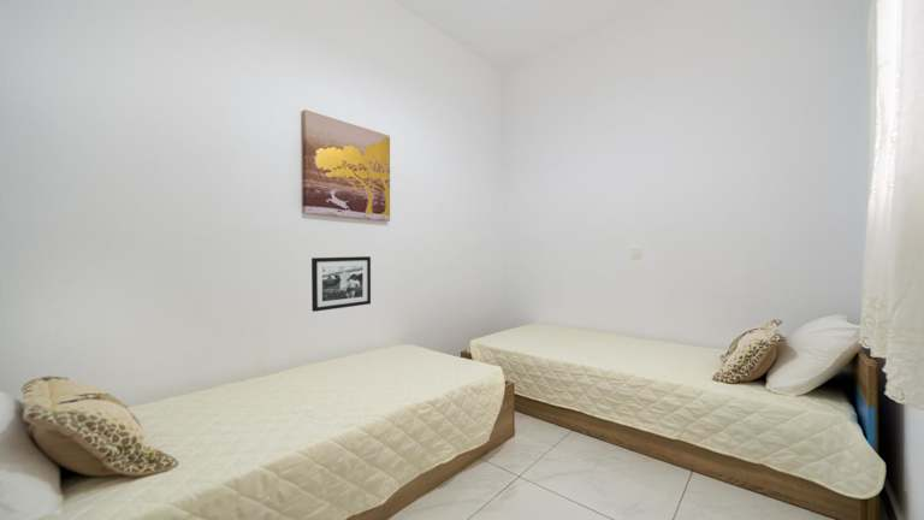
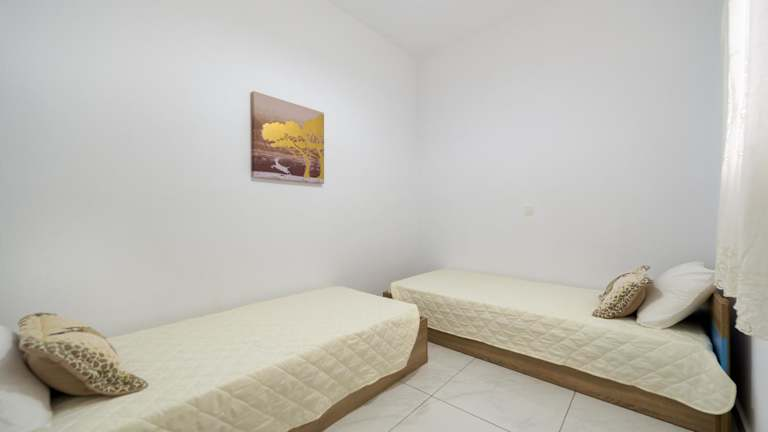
- picture frame (343, 282)
